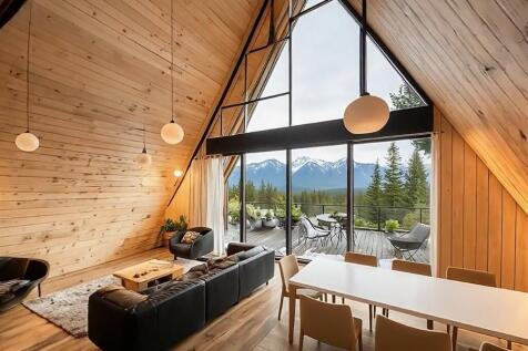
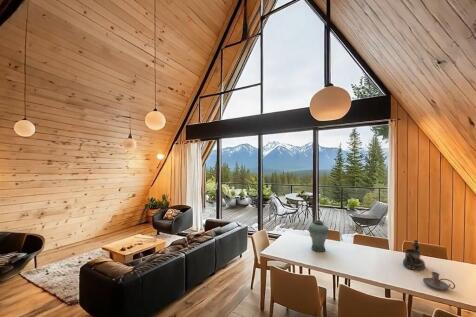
+ decorative bowl (413, 254)
+ vase (318, 235)
+ candle holder (438, 280)
